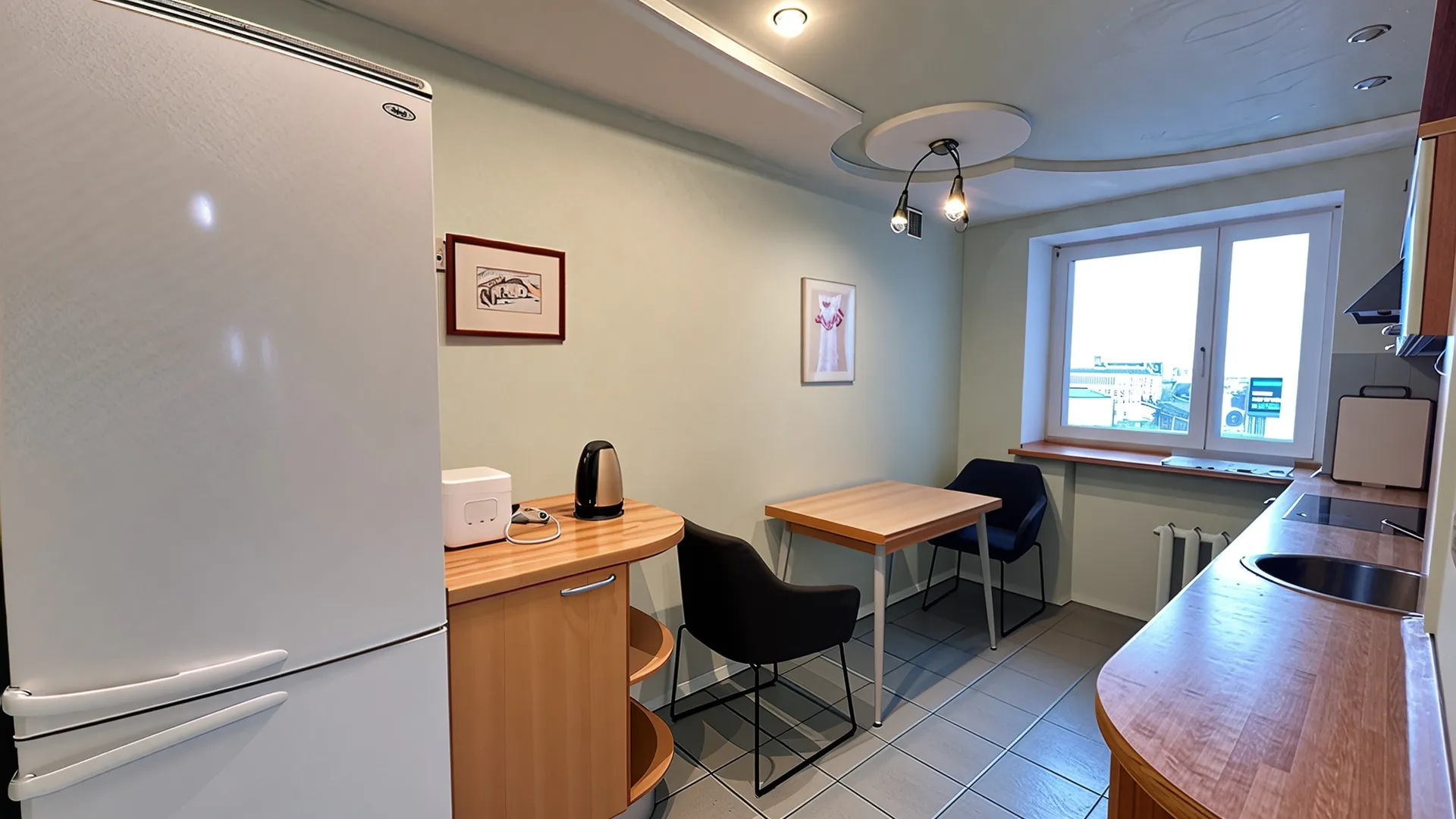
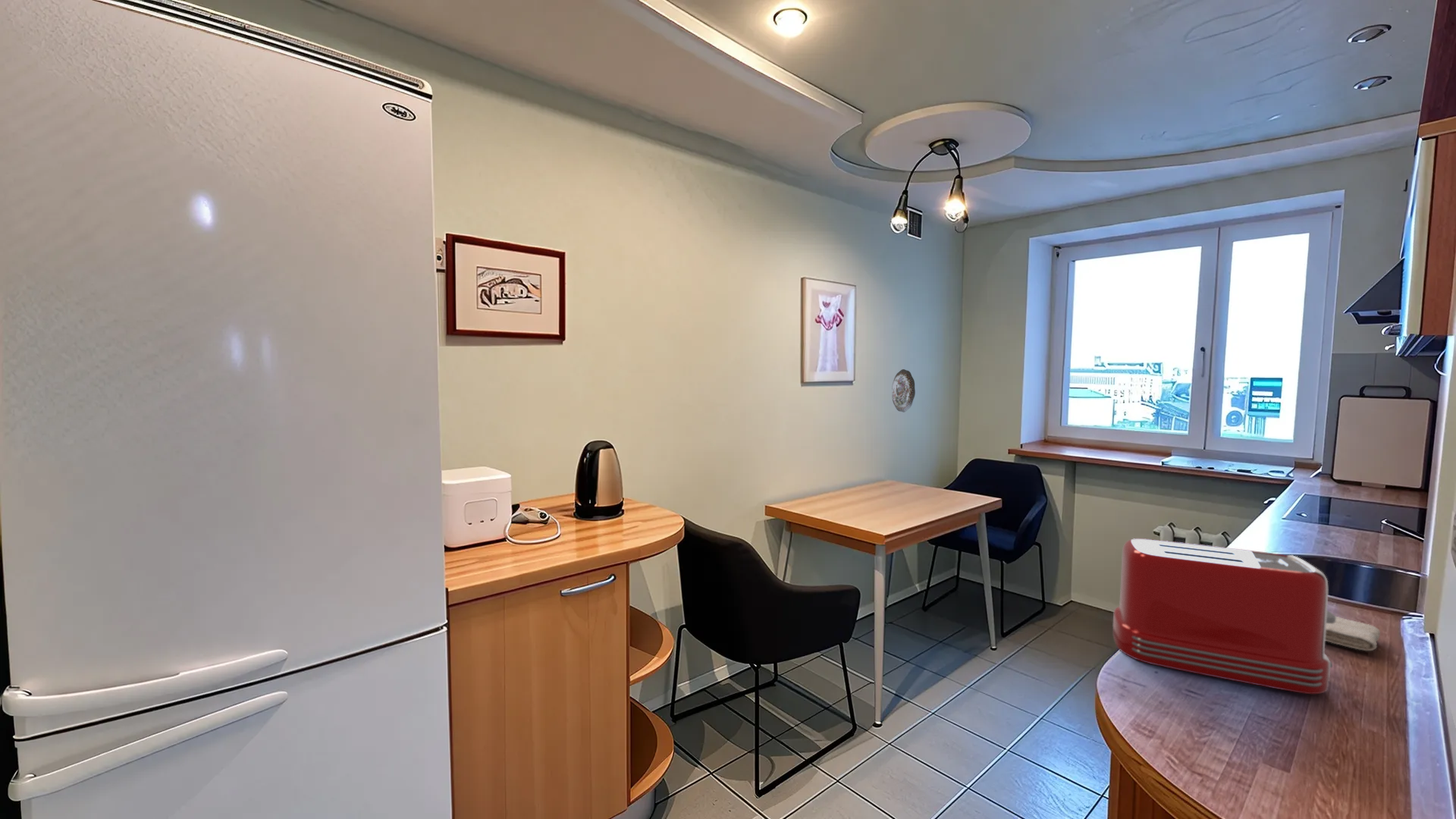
+ decorative plate (902, 391)
+ toaster (1213, 606)
+ washcloth (1326, 623)
